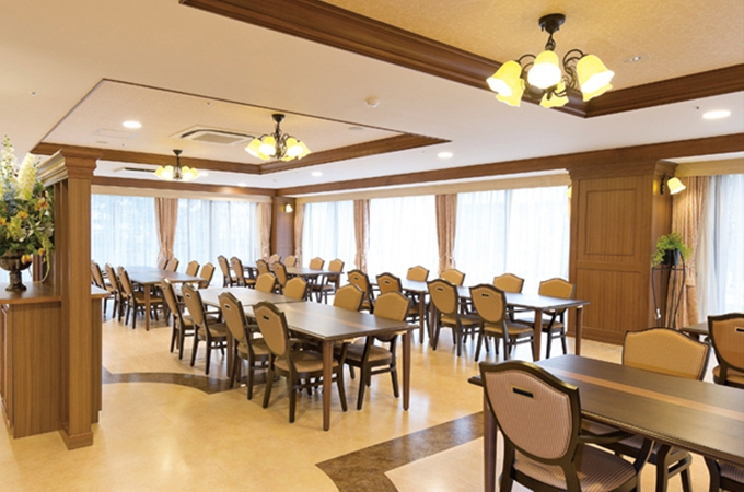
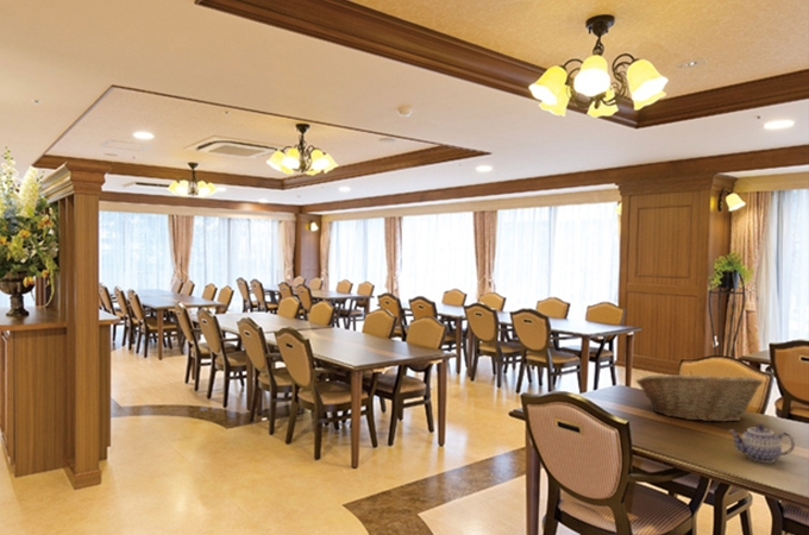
+ fruit basket (696, 390)
+ teapot (760, 441)
